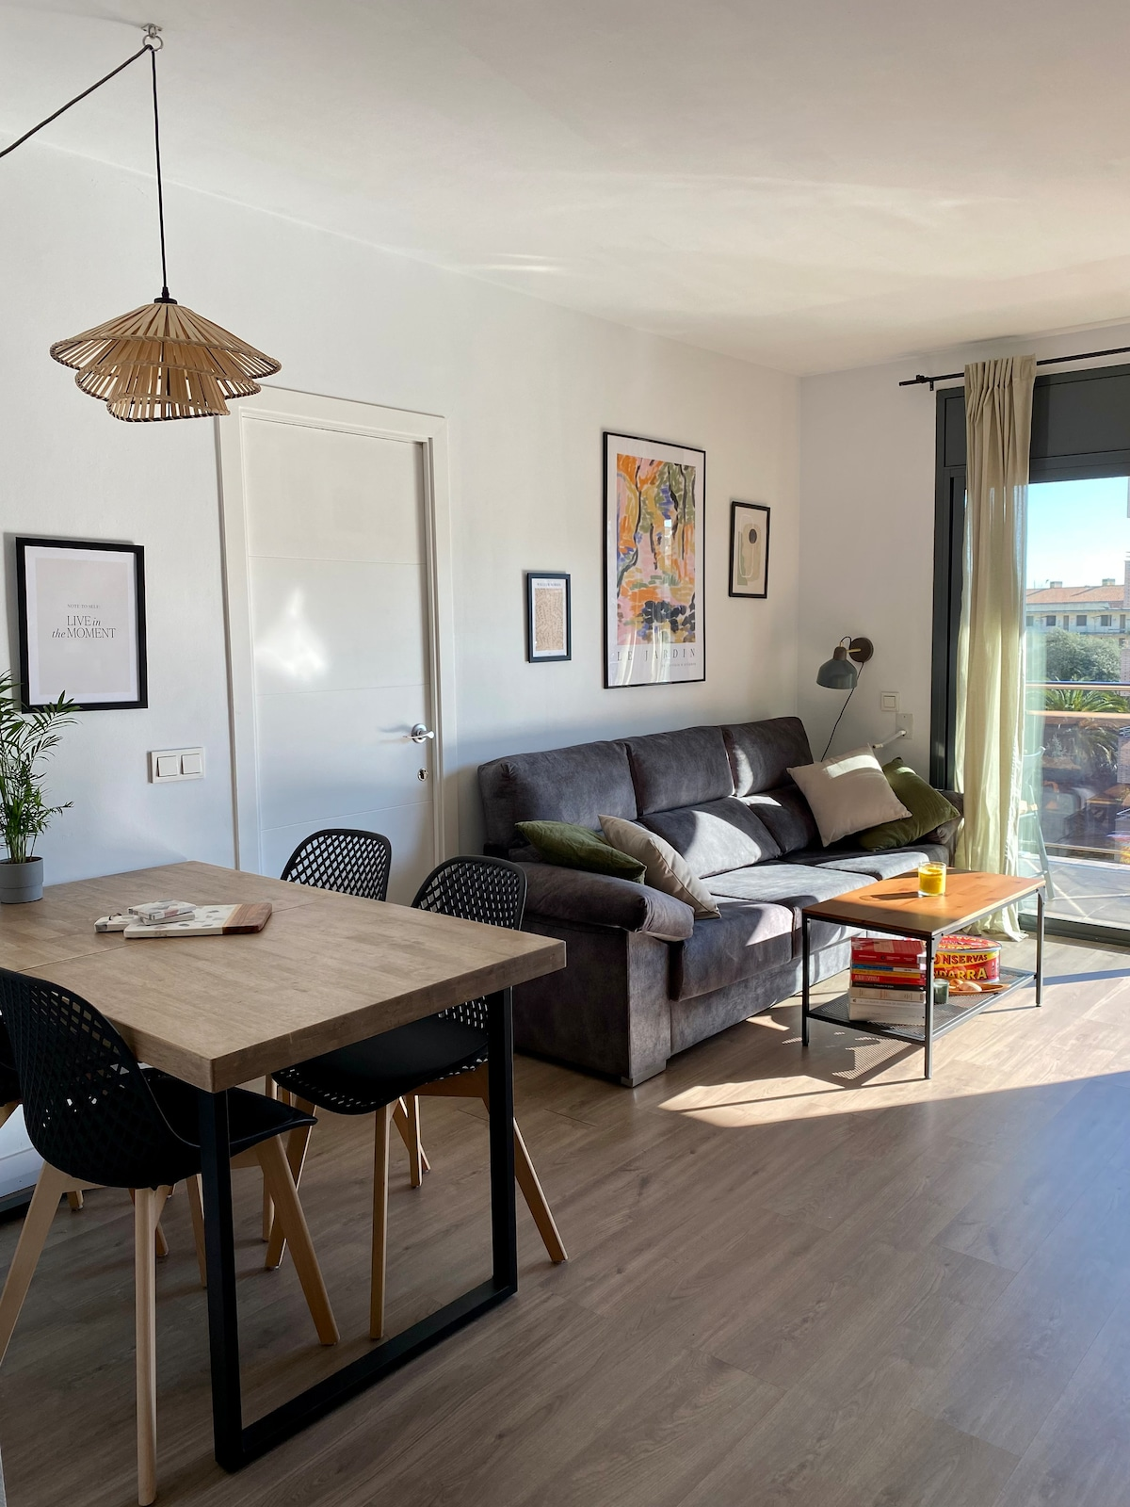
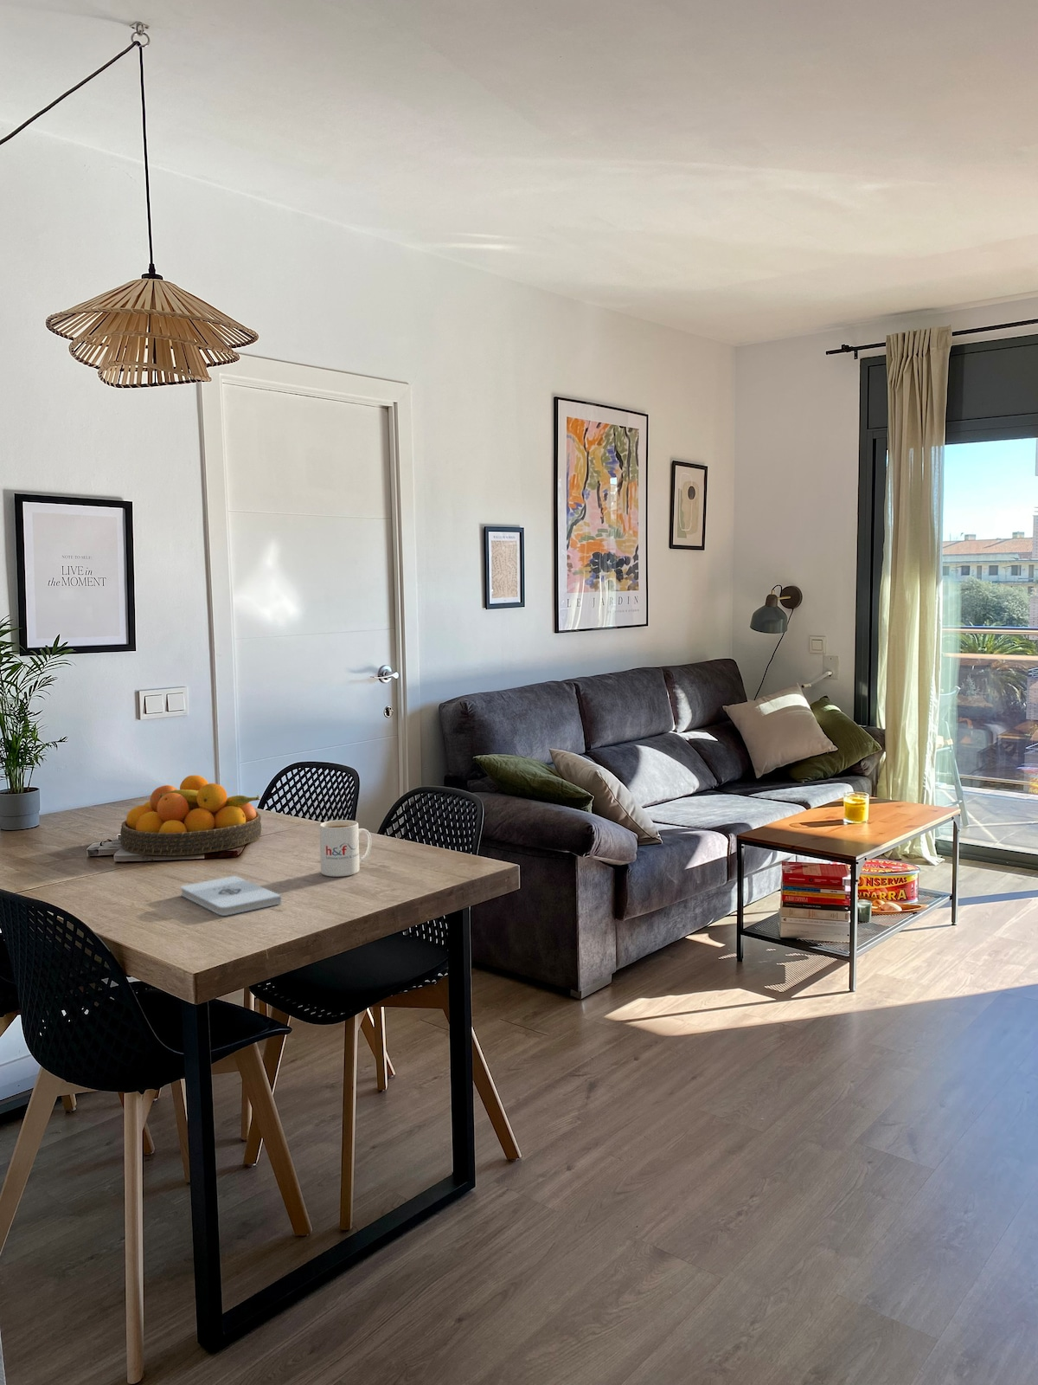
+ fruit bowl (191, 810)
+ mug (346, 846)
+ notepad (229, 894)
